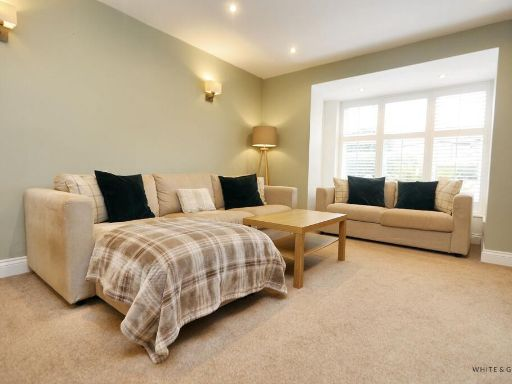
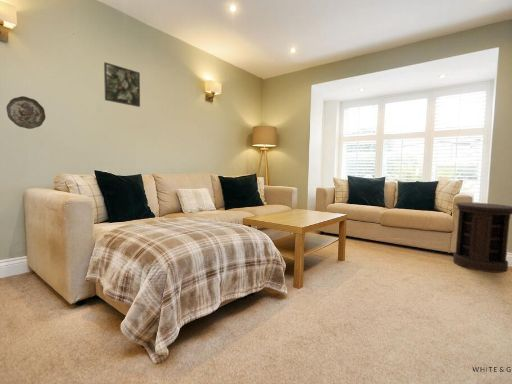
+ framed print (122, 85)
+ decorative plate (26, 112)
+ side table (481, 235)
